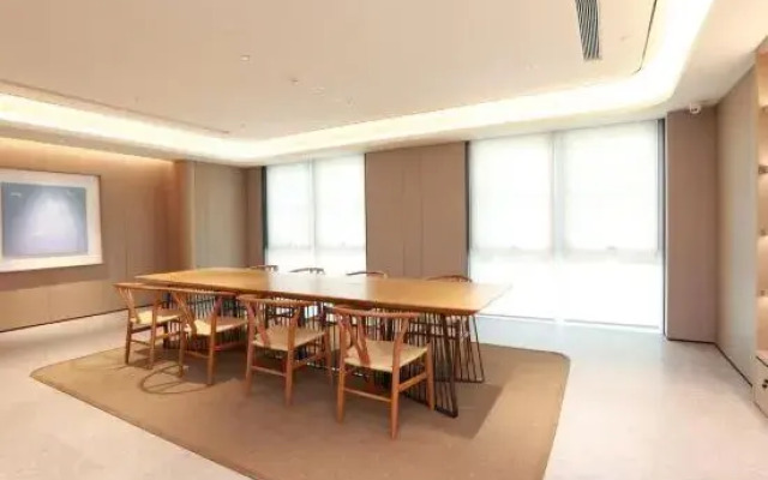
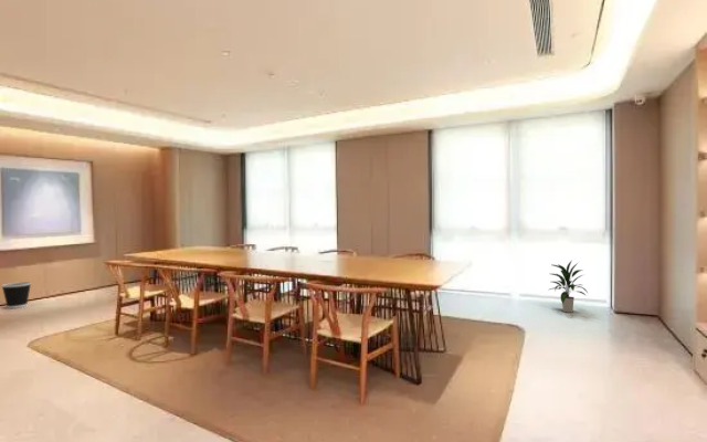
+ wastebasket (17, 295)
+ indoor plant (567, 285)
